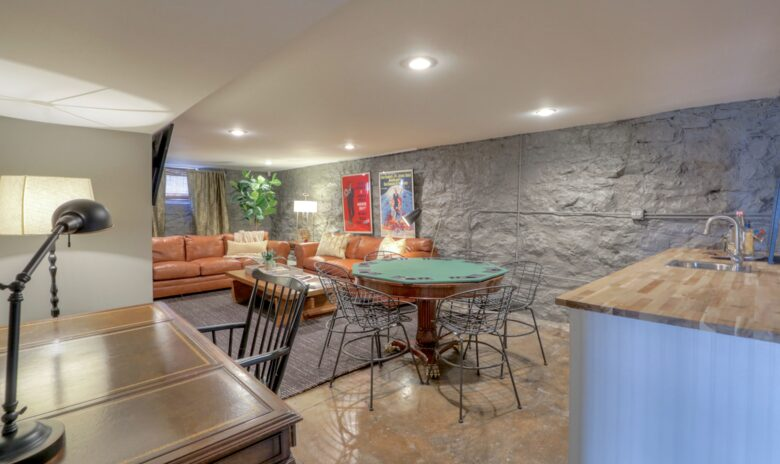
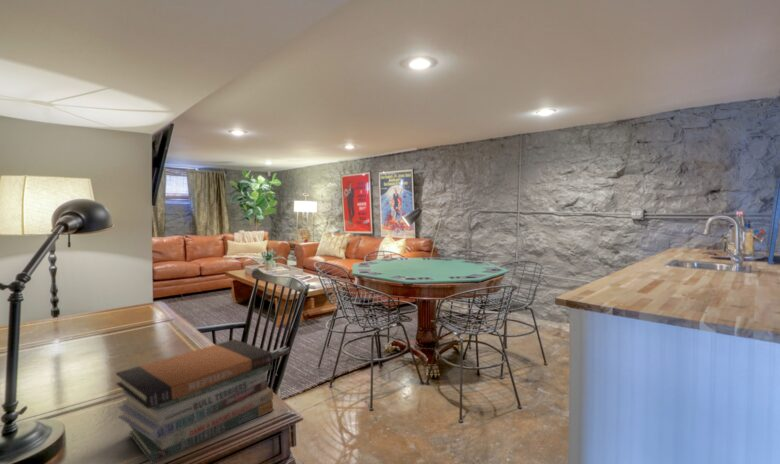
+ book stack (200, 392)
